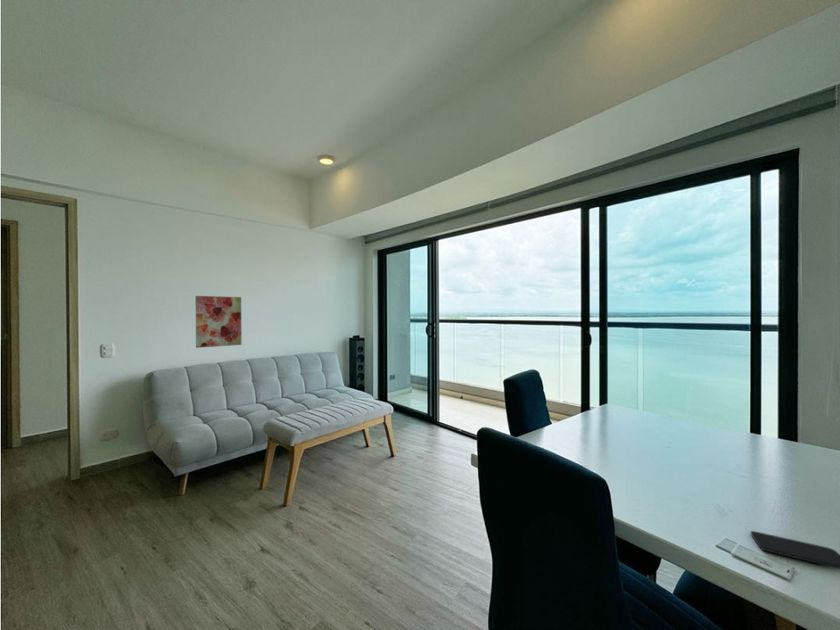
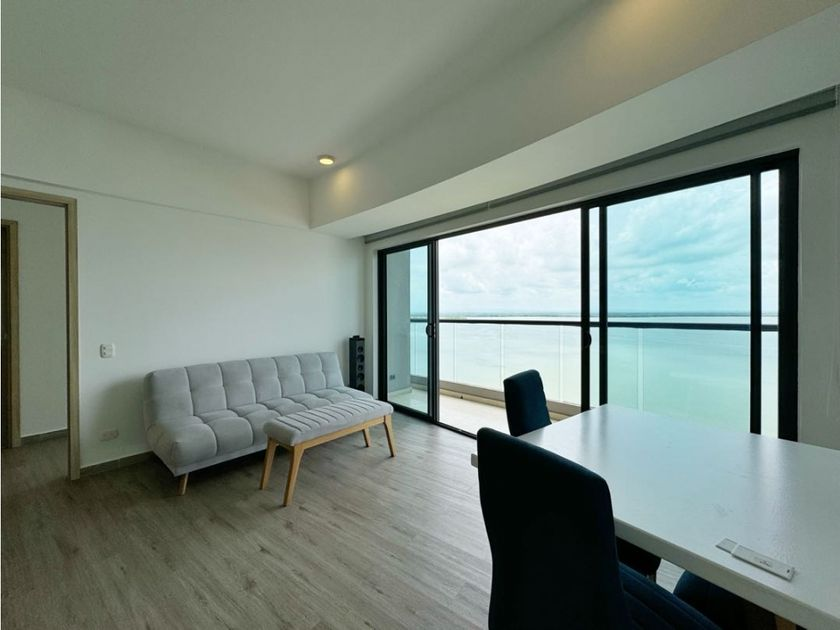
- wall art (219, 321)
- smartphone (797, 549)
